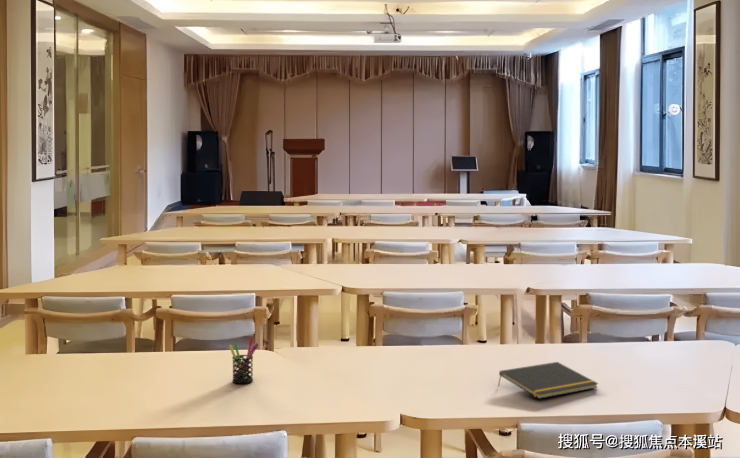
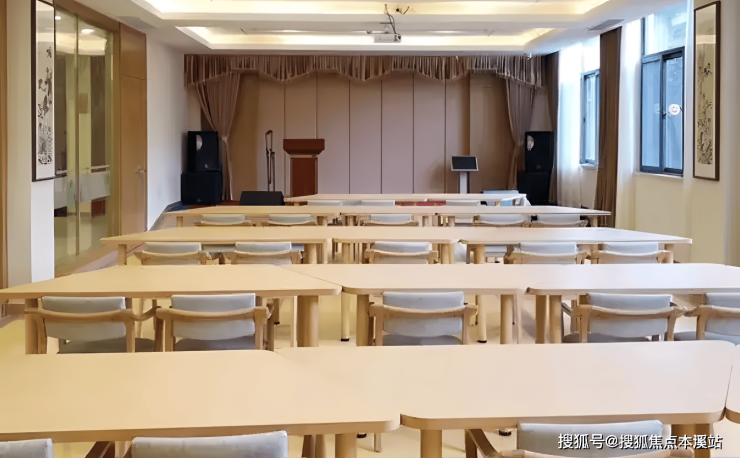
- notepad (548, 379)
- pen holder (242, 359)
